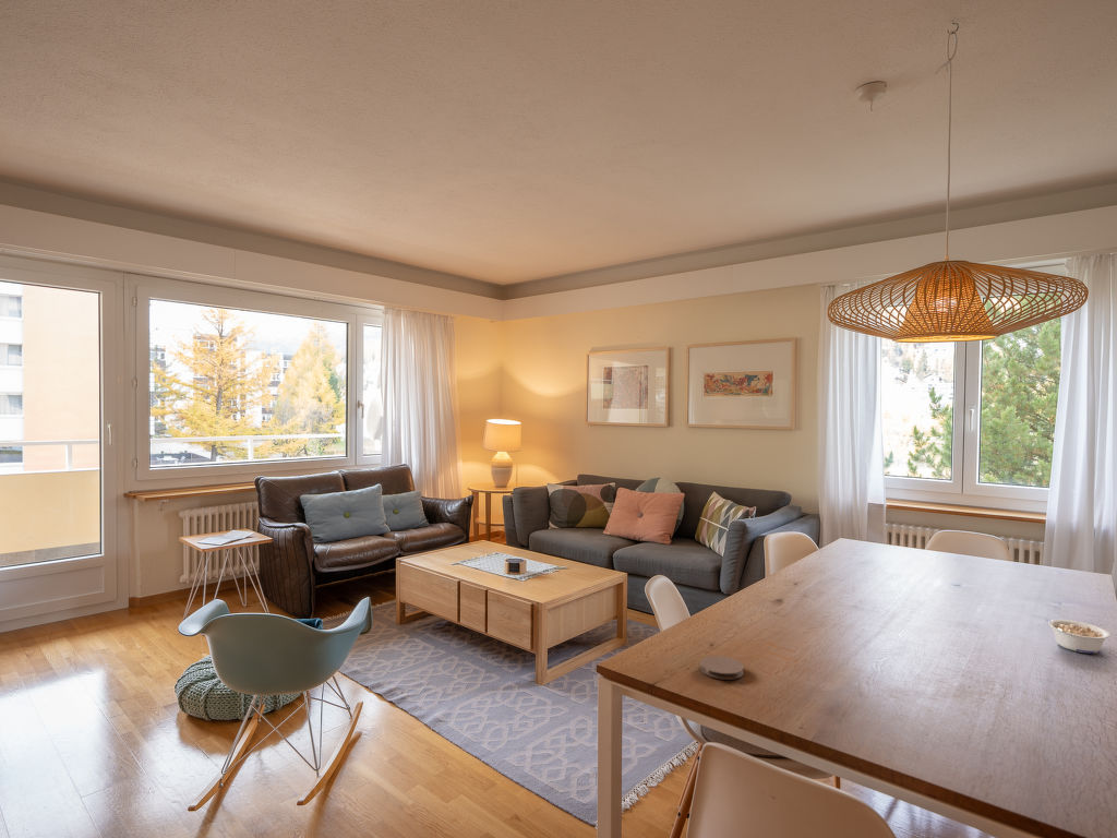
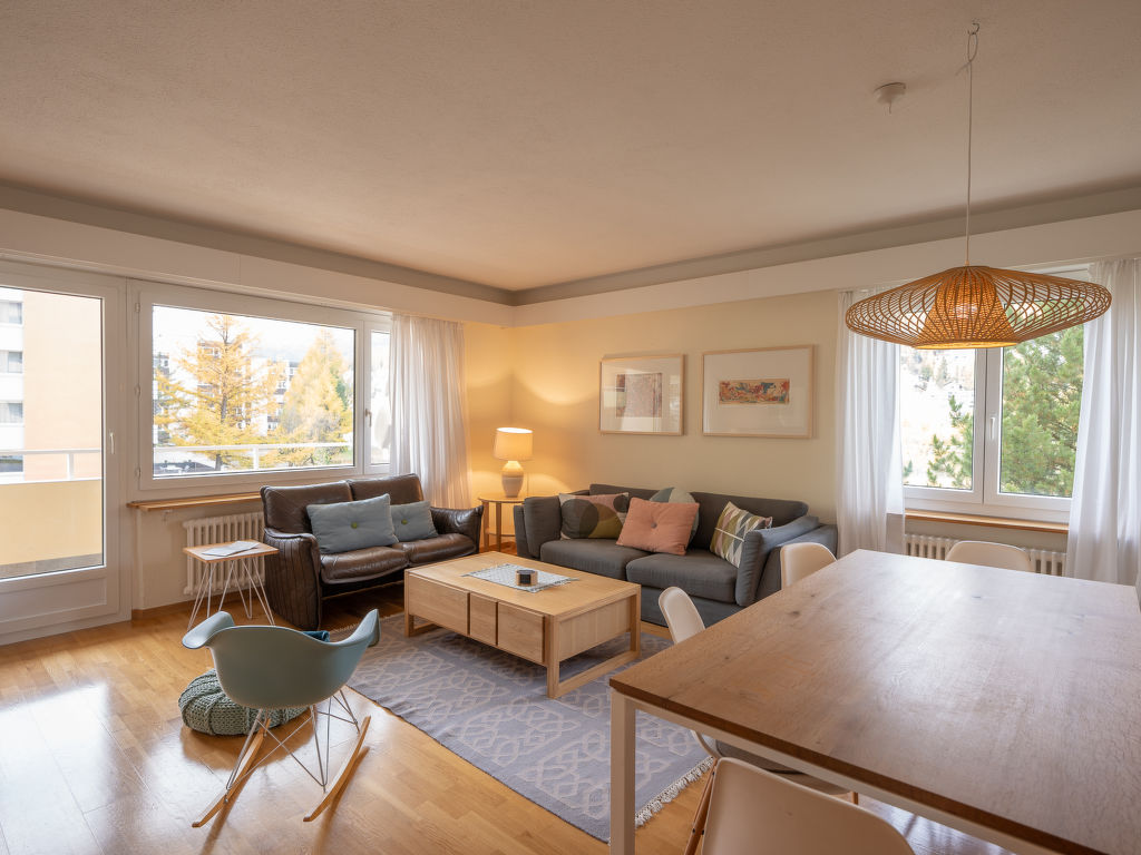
- legume (1078, 636)
- coaster (721, 667)
